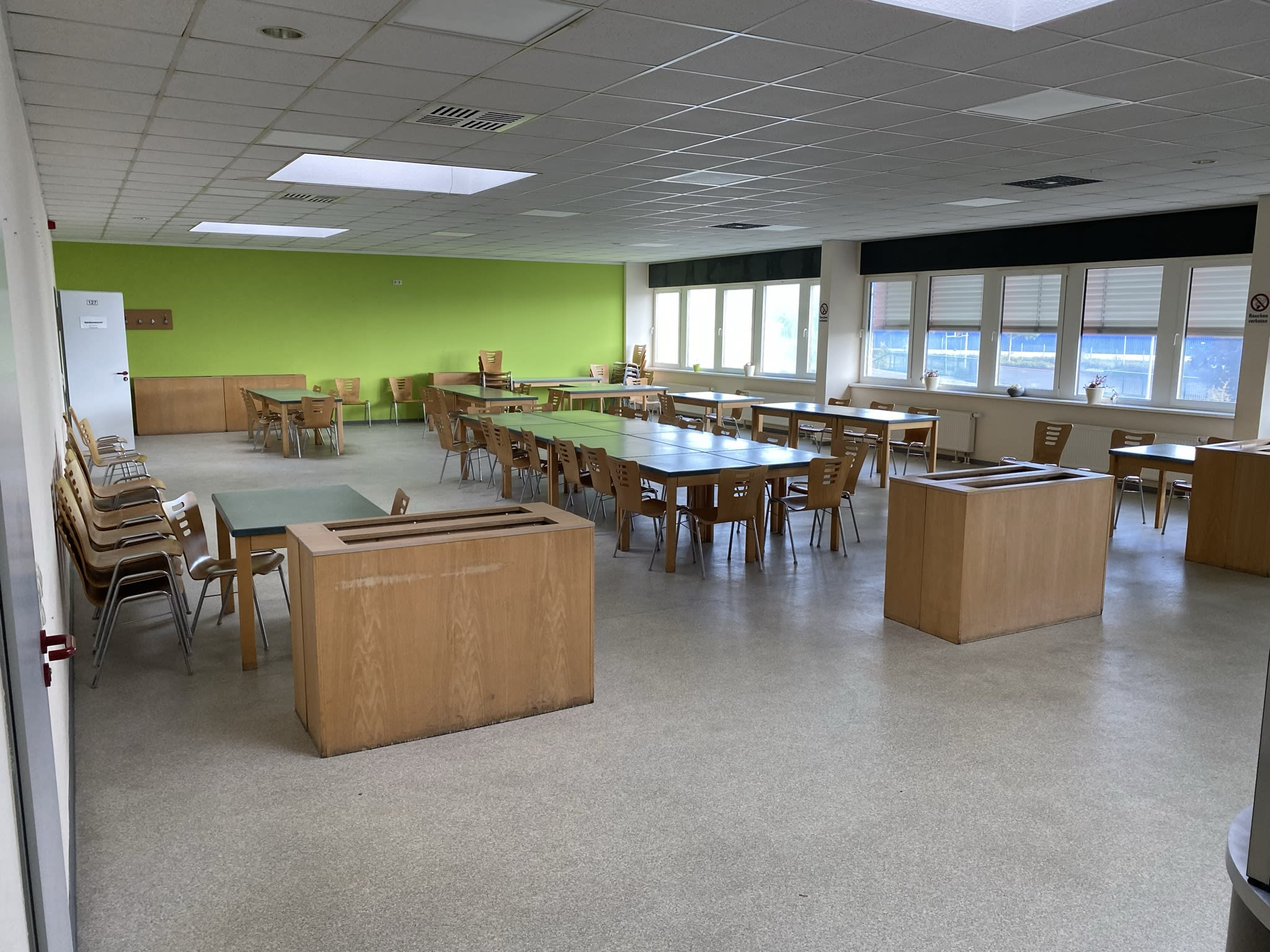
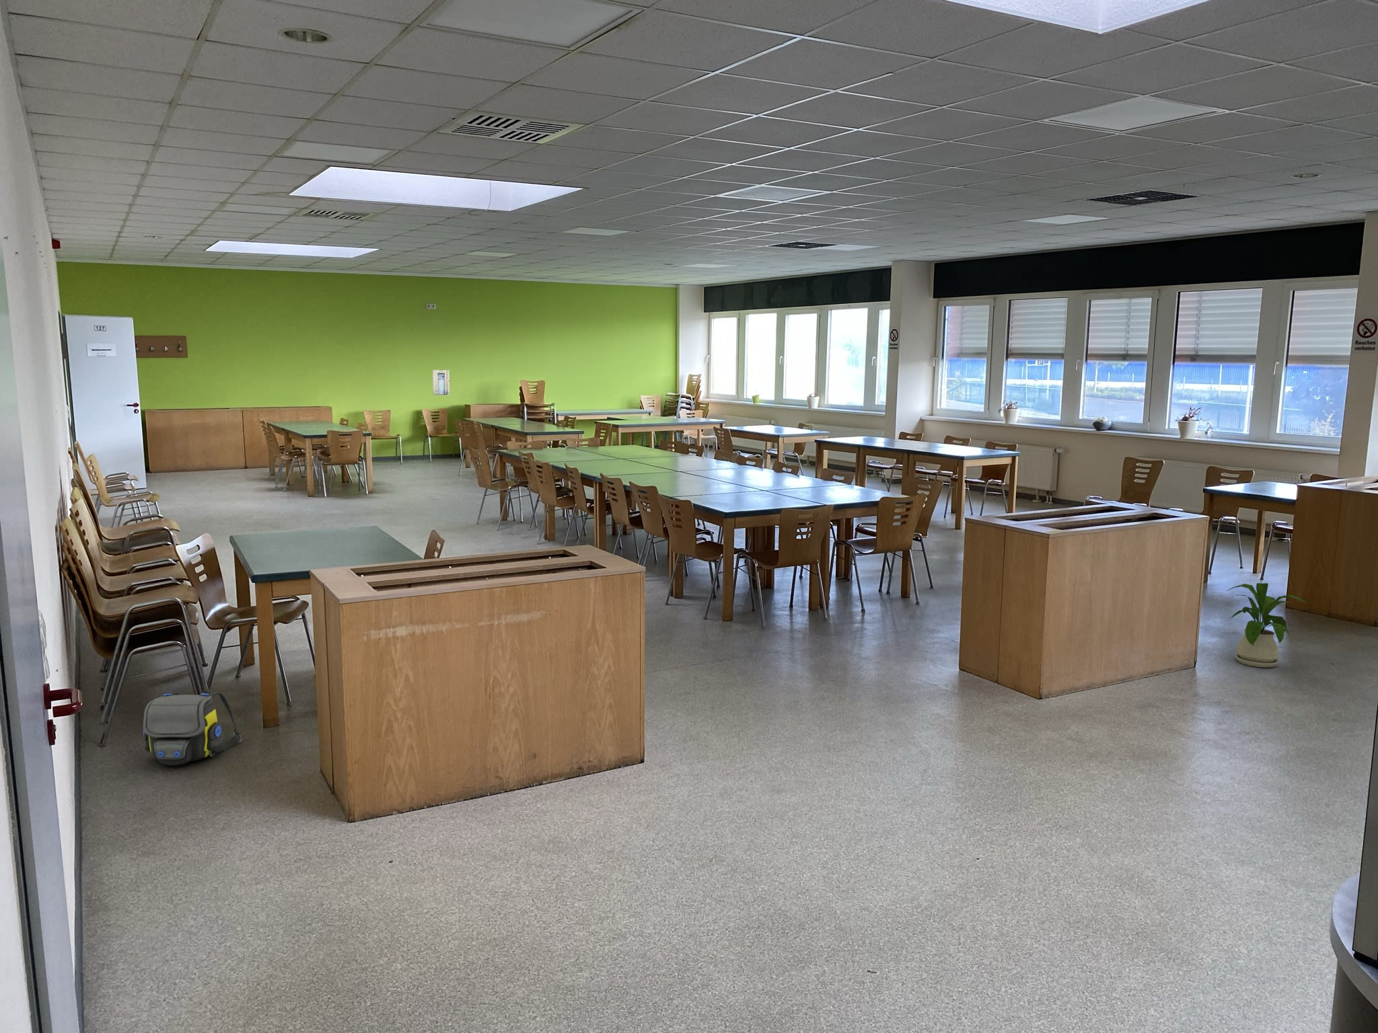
+ house plant (1267, 620)
+ shoulder bag (187, 724)
+ wall art (441, 382)
